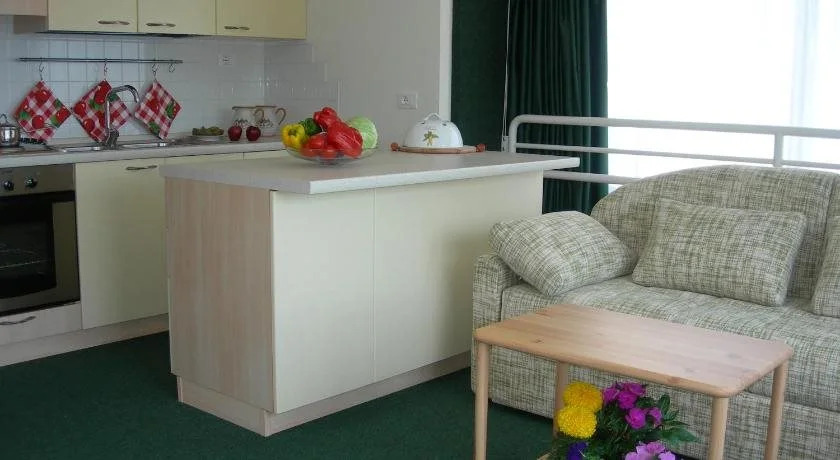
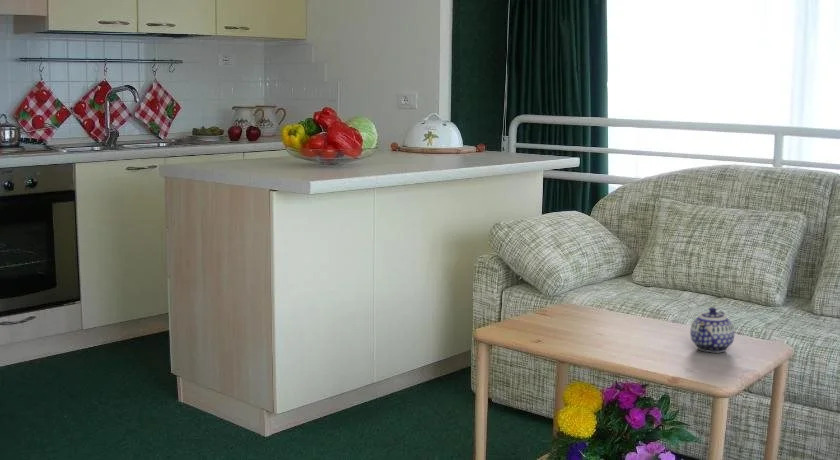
+ teapot (712, 328)
